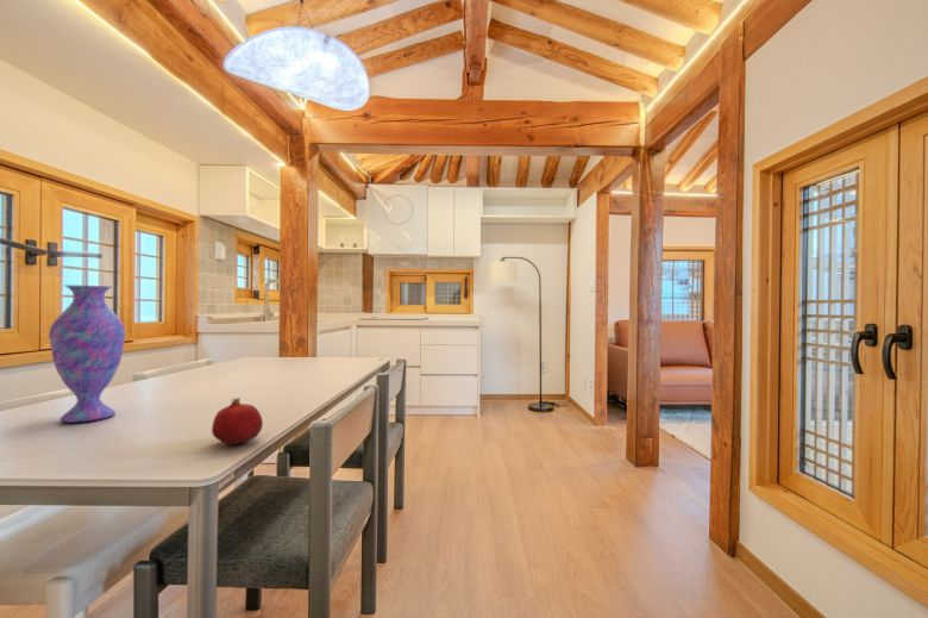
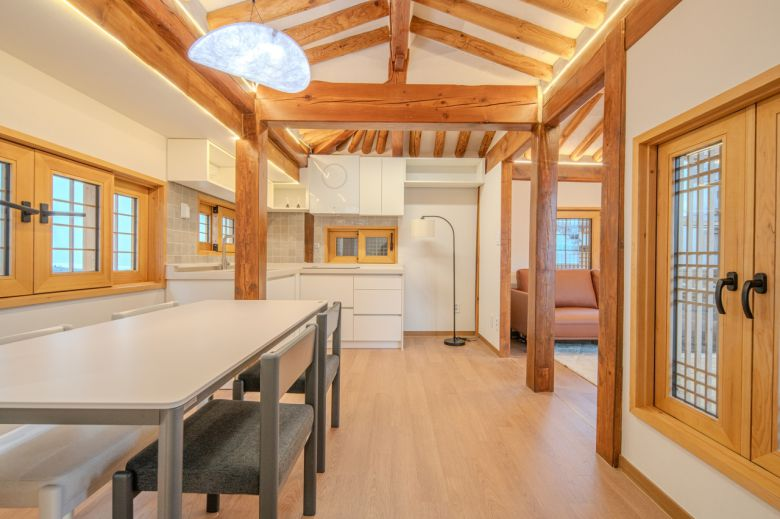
- fruit (237, 419)
- vase (88, 351)
